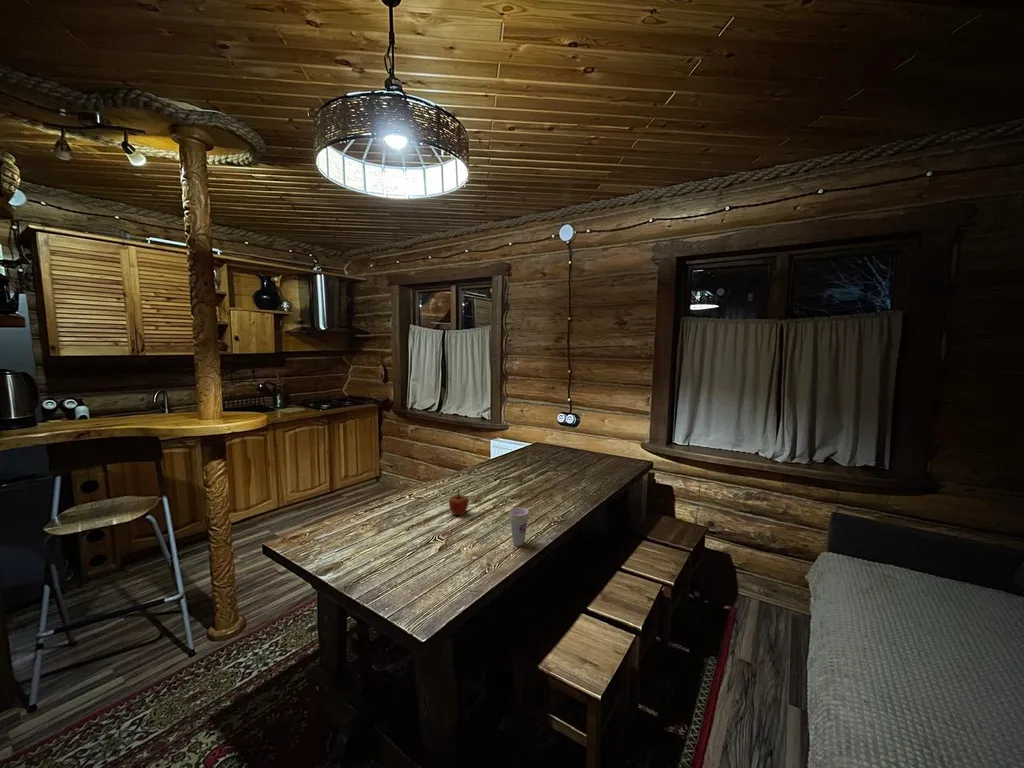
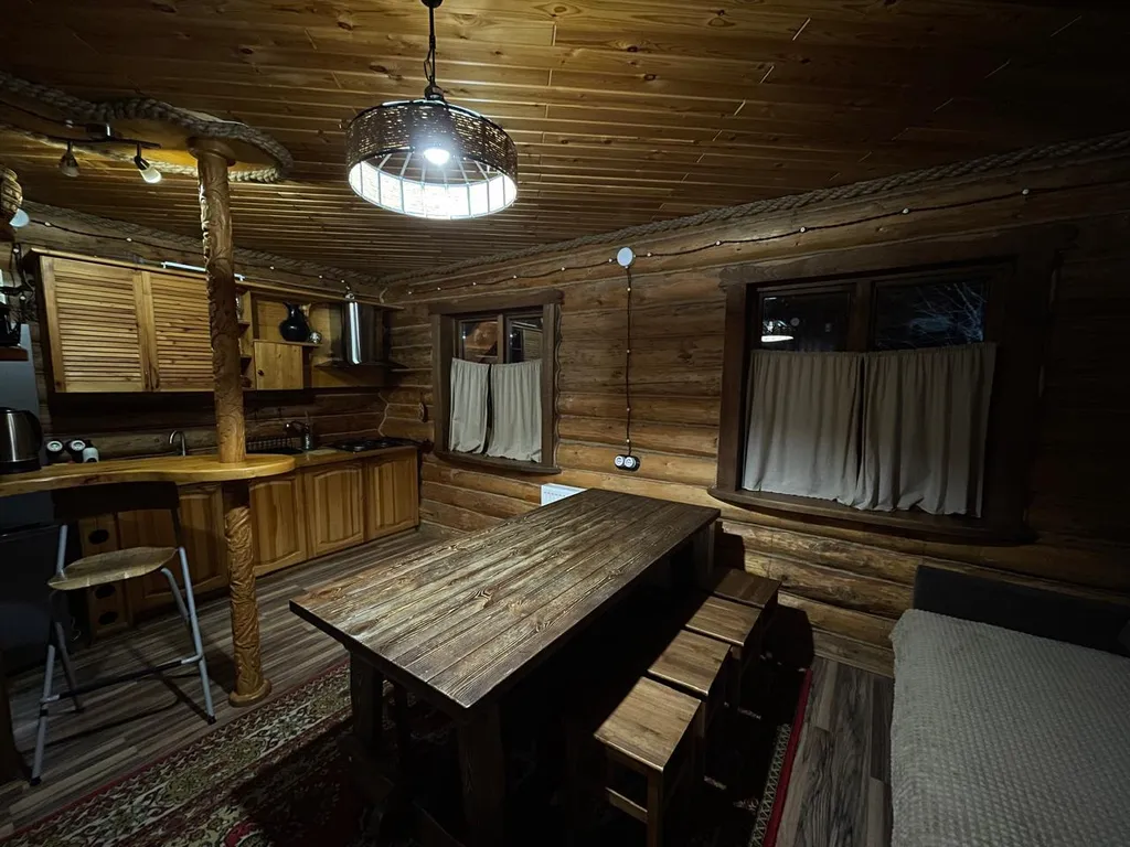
- apple (458, 501)
- cup (518, 527)
